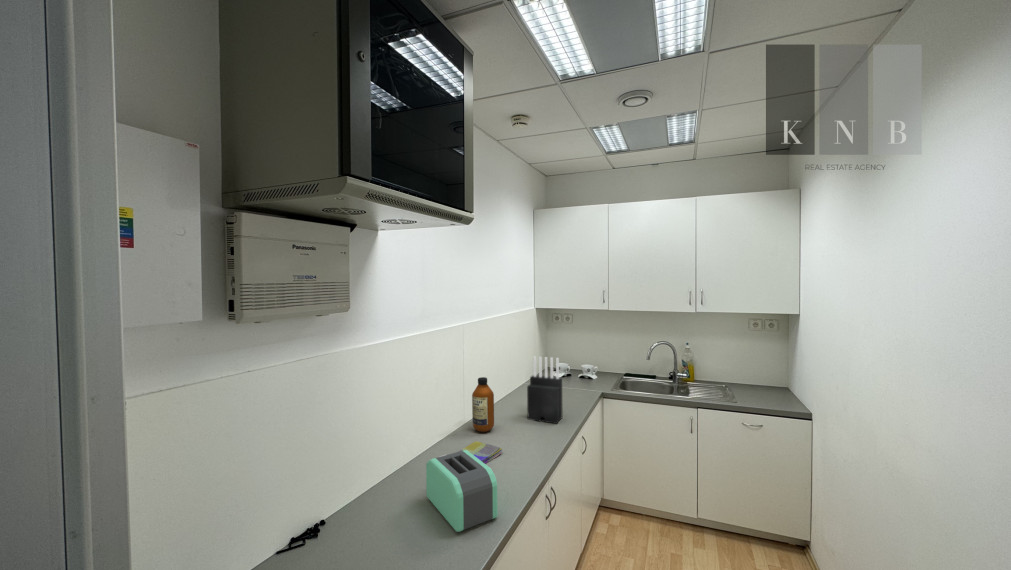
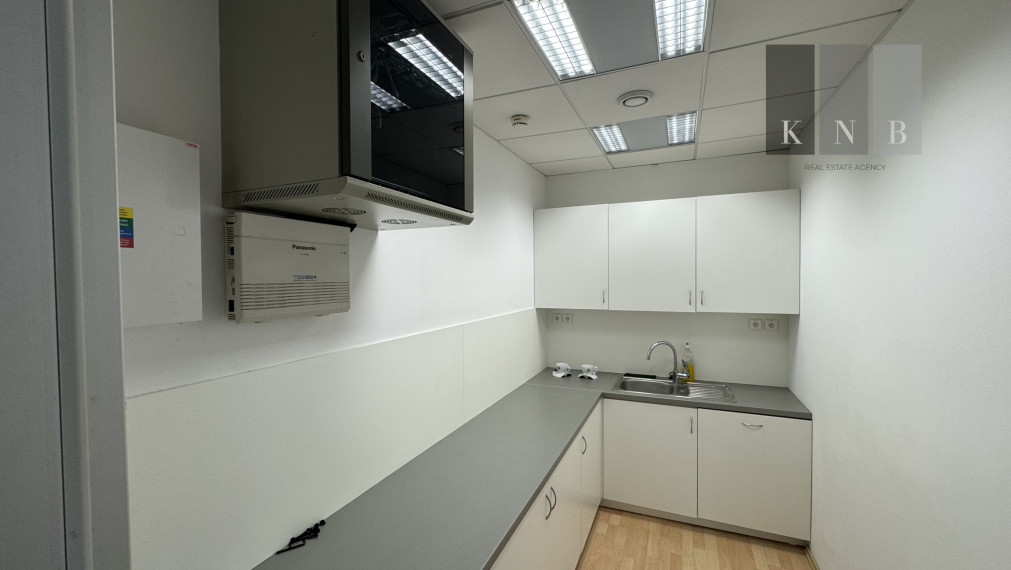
- bottle (483, 403)
- dish towel (473, 454)
- knife block (544, 389)
- toaster (460, 485)
